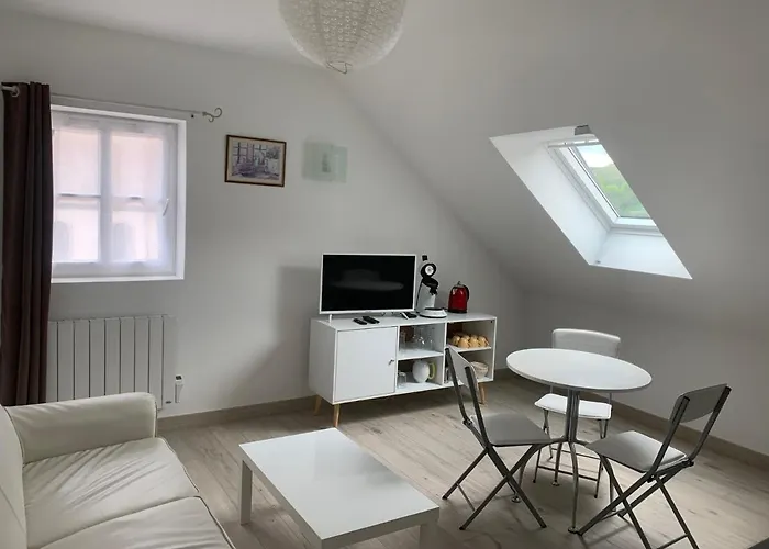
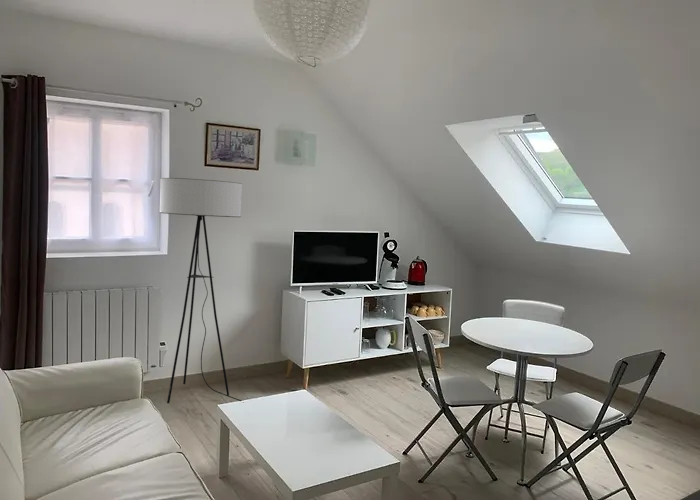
+ floor lamp (207, 294)
